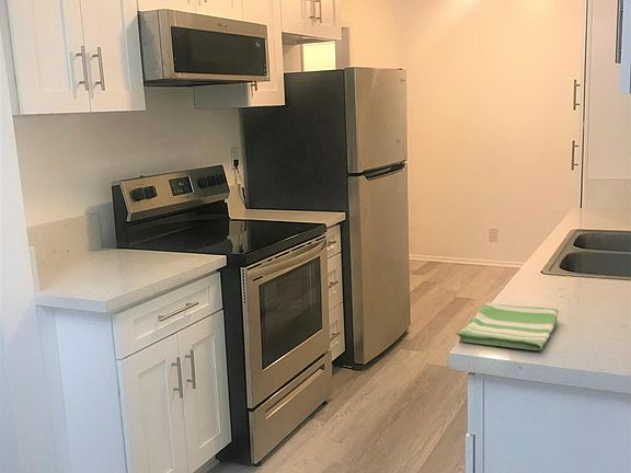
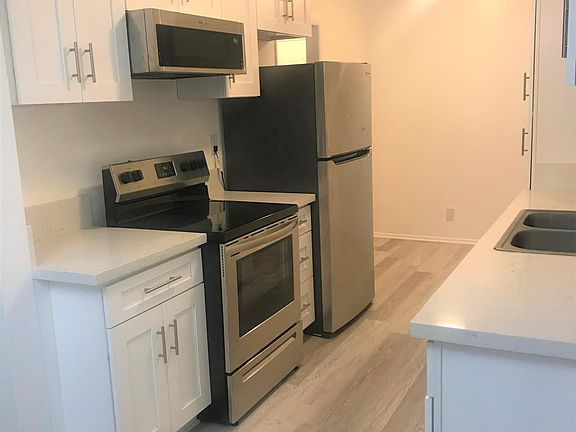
- dish towel (509, 324)
